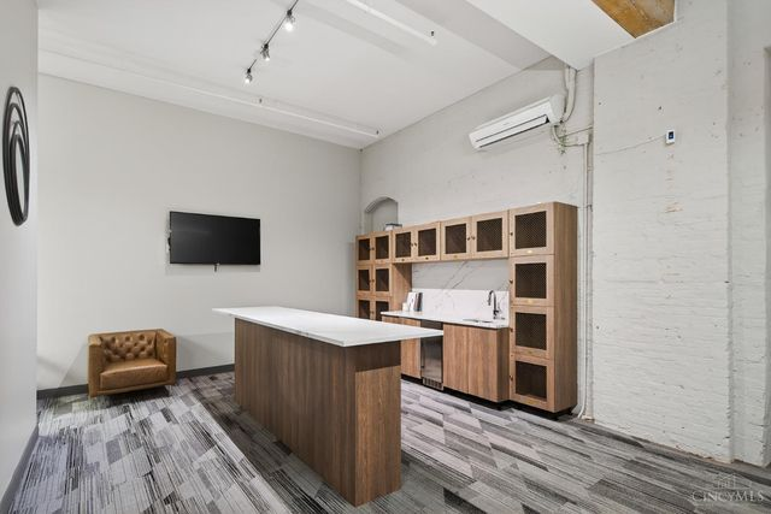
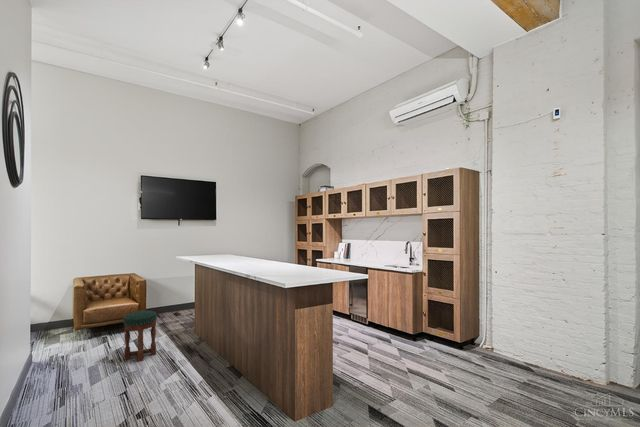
+ stool (140, 334)
